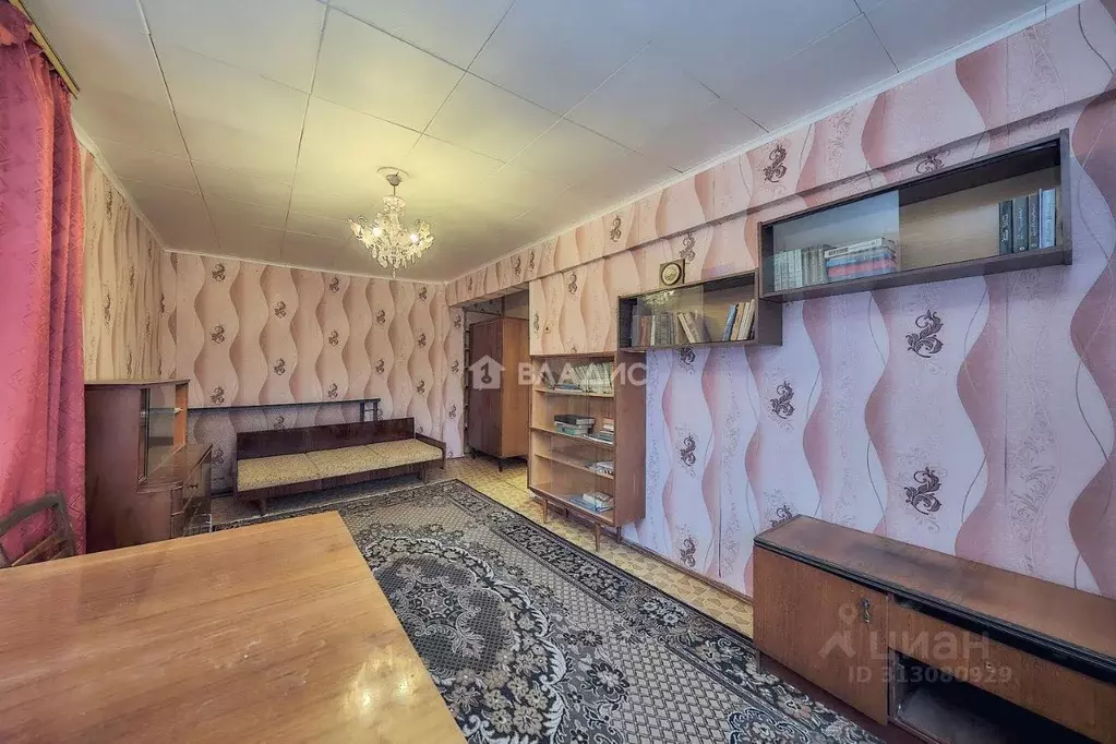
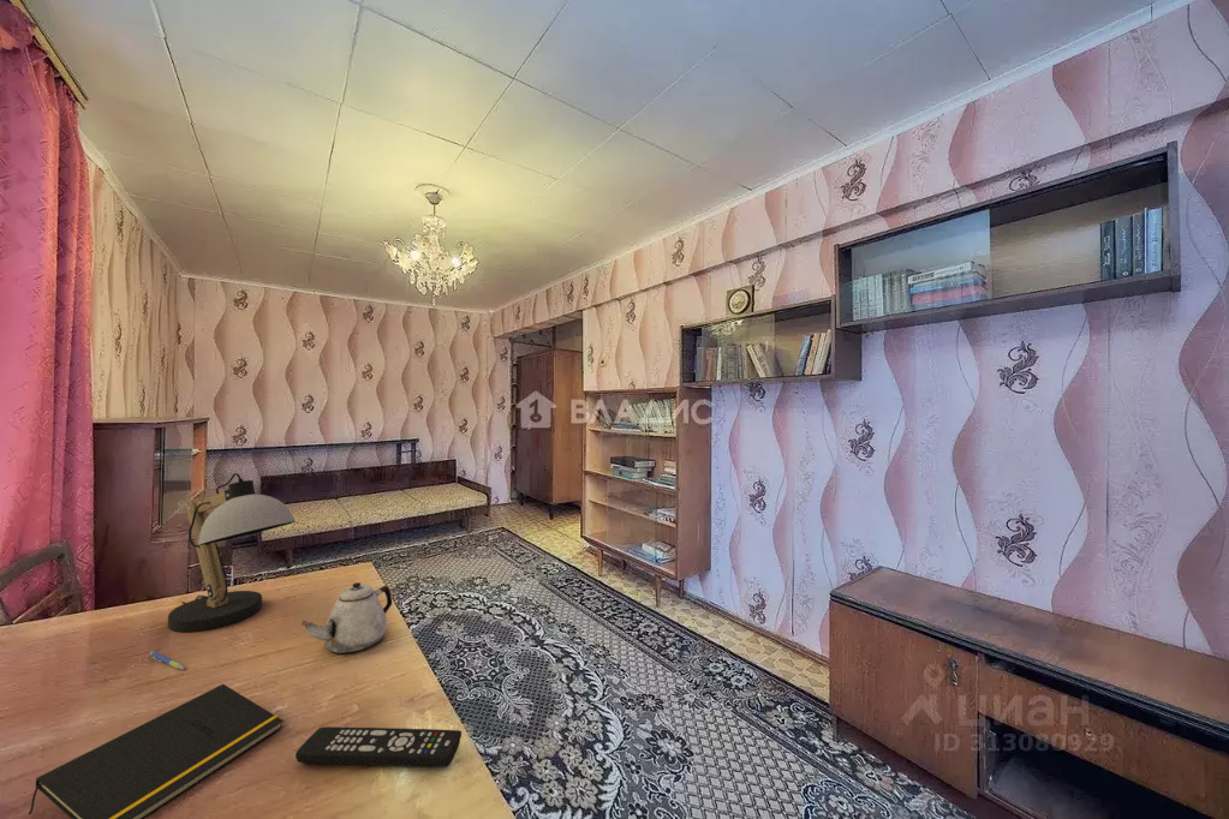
+ remote control (381, 747)
+ notepad (173, 749)
+ pen (167, 660)
+ desk lamp (225, 539)
+ teapot (350, 614)
